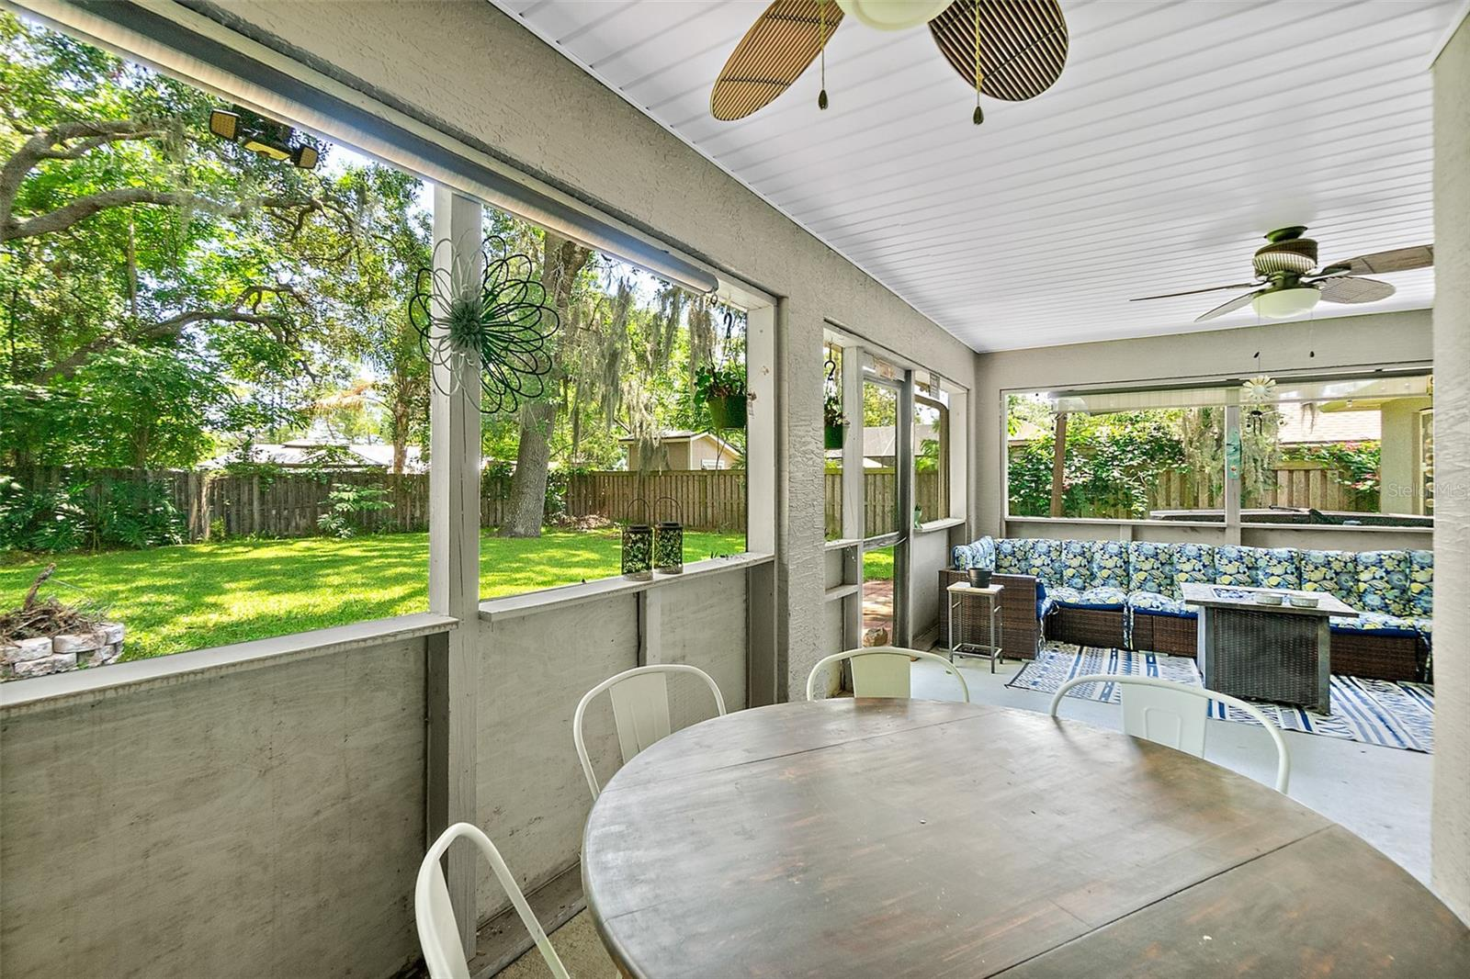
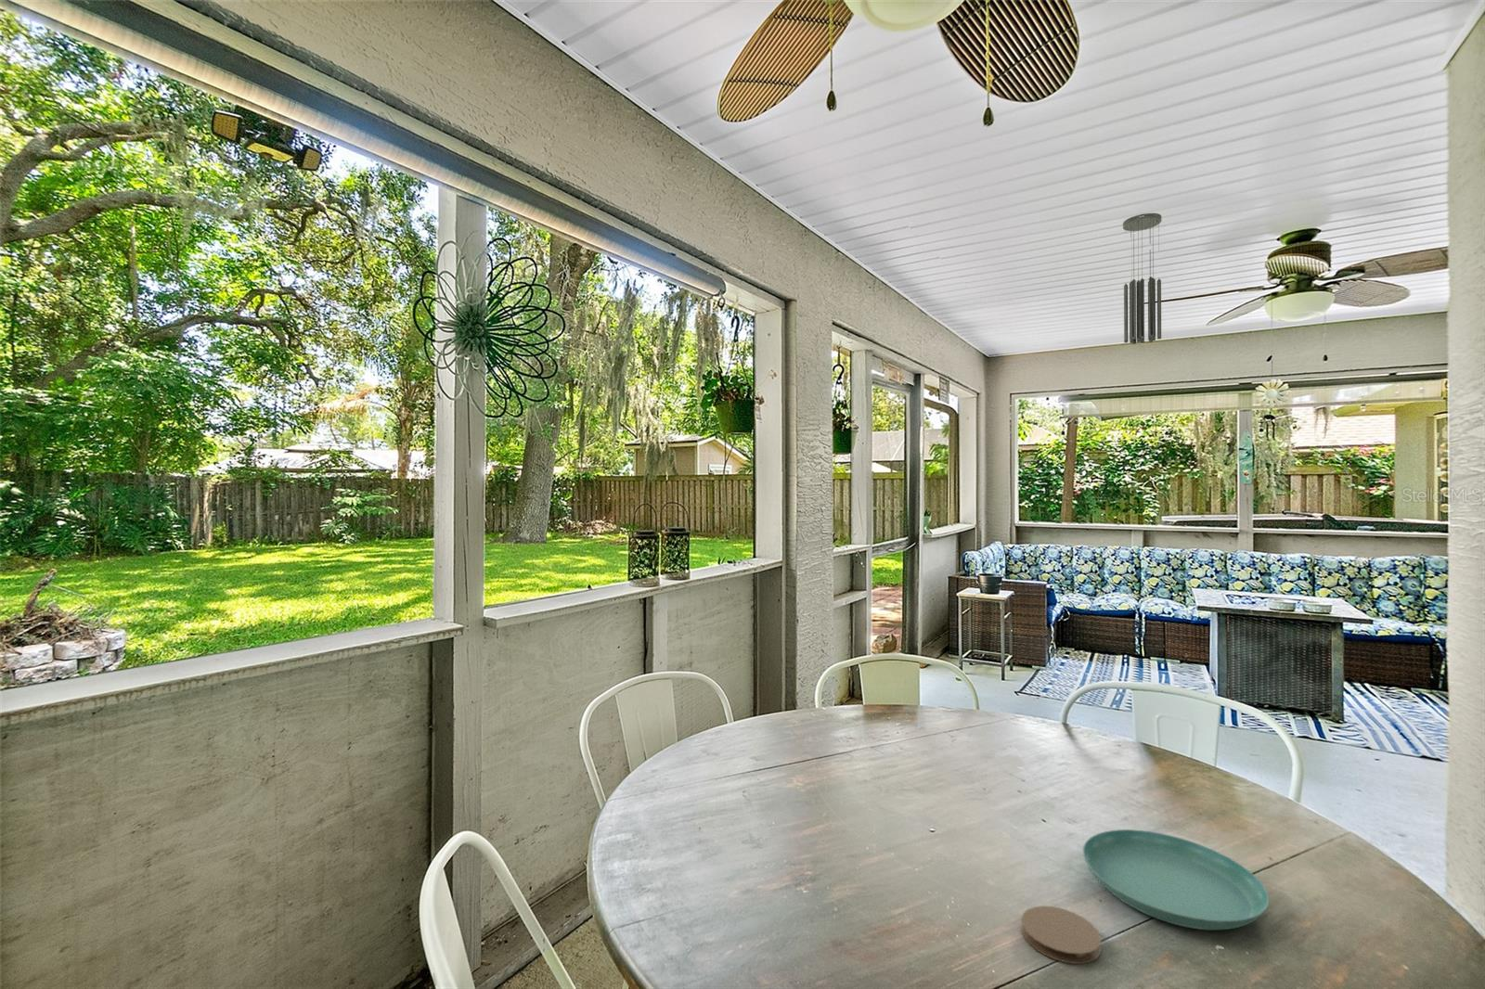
+ wind chime (1142, 280)
+ coaster (1060, 934)
+ saucer (1169, 879)
